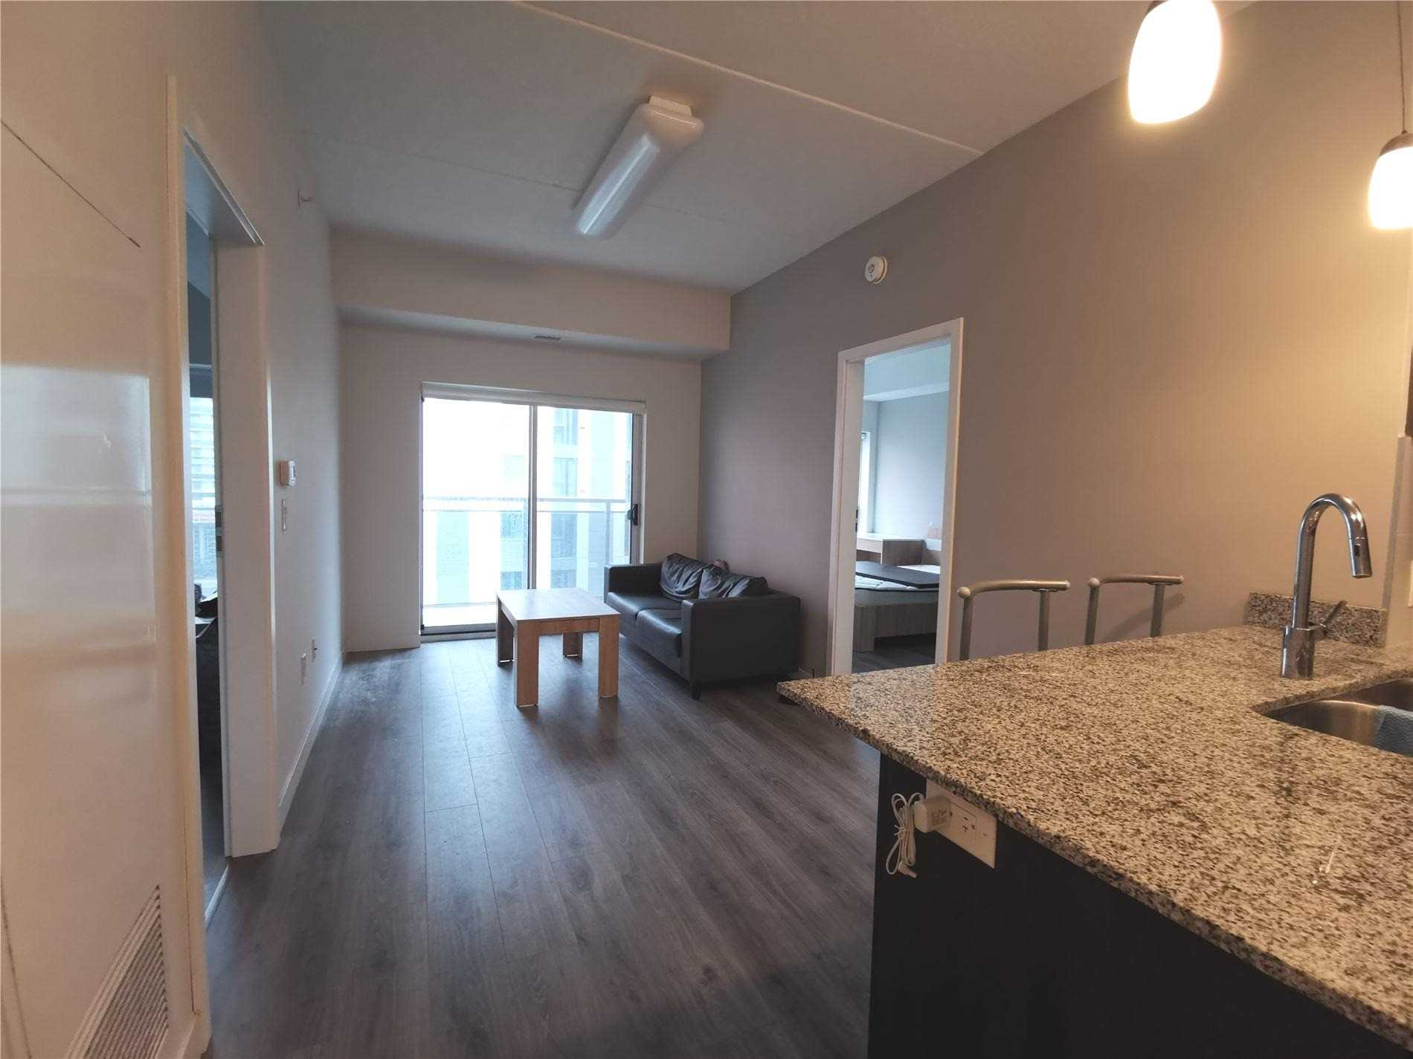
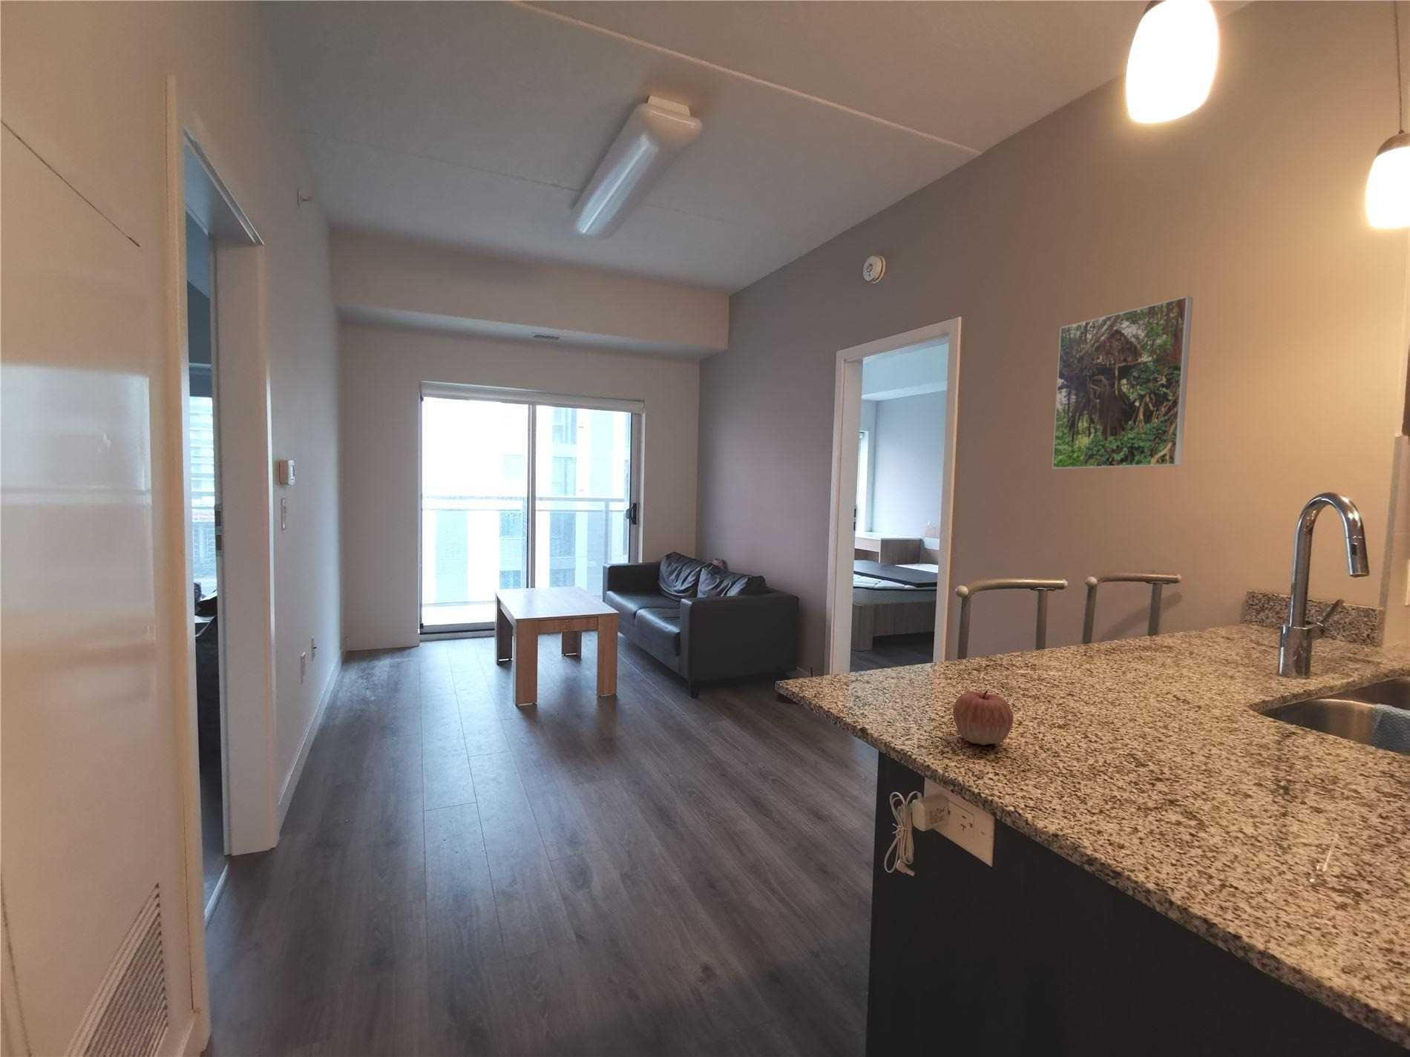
+ apple (981, 715)
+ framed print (1116, 391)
